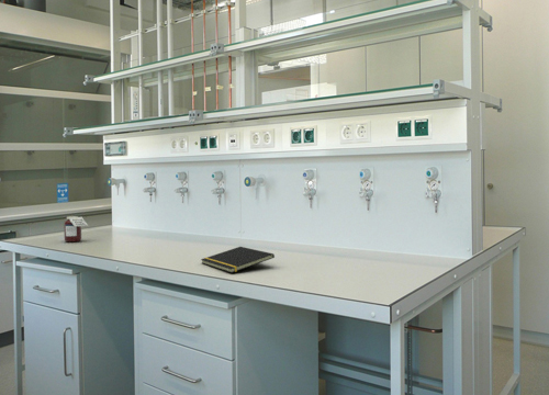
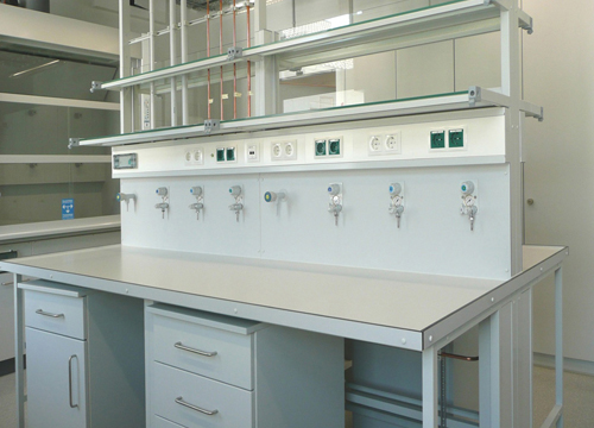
- jar (75, 228)
- notepad (236, 258)
